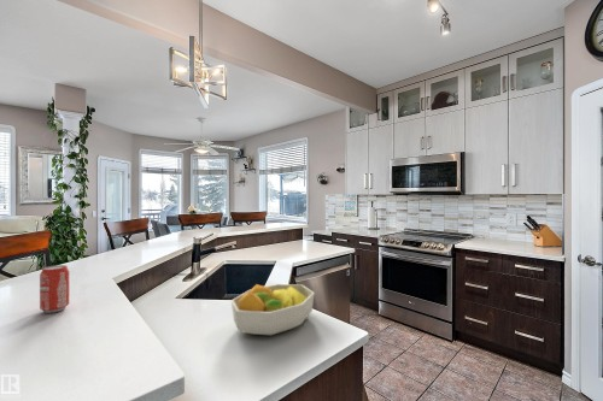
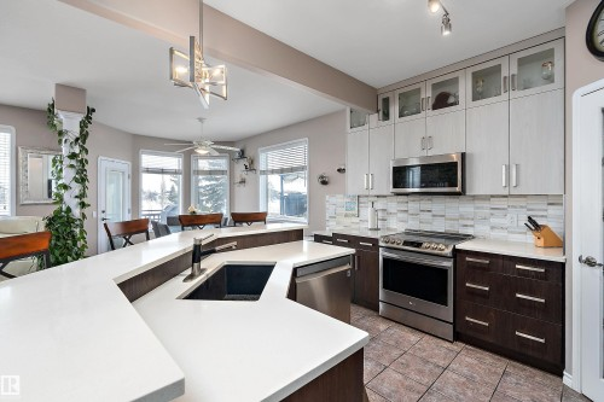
- fruit bowl (274, 302)
- beverage can (54, 288)
